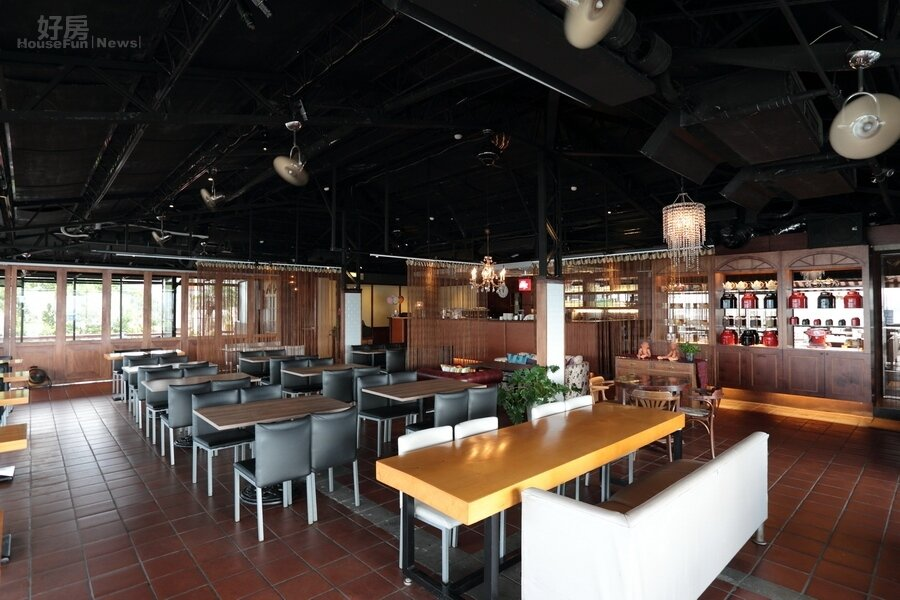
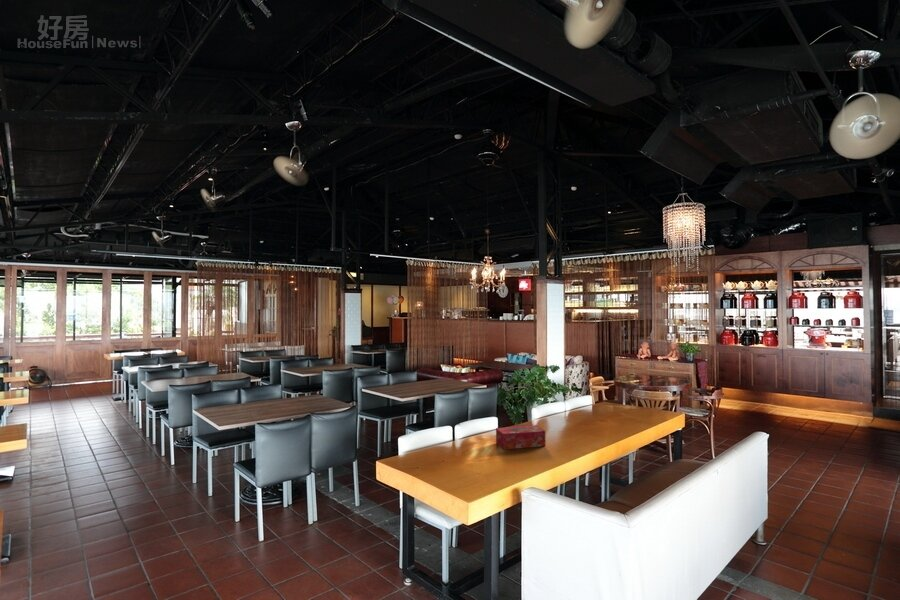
+ tissue box (520, 437)
